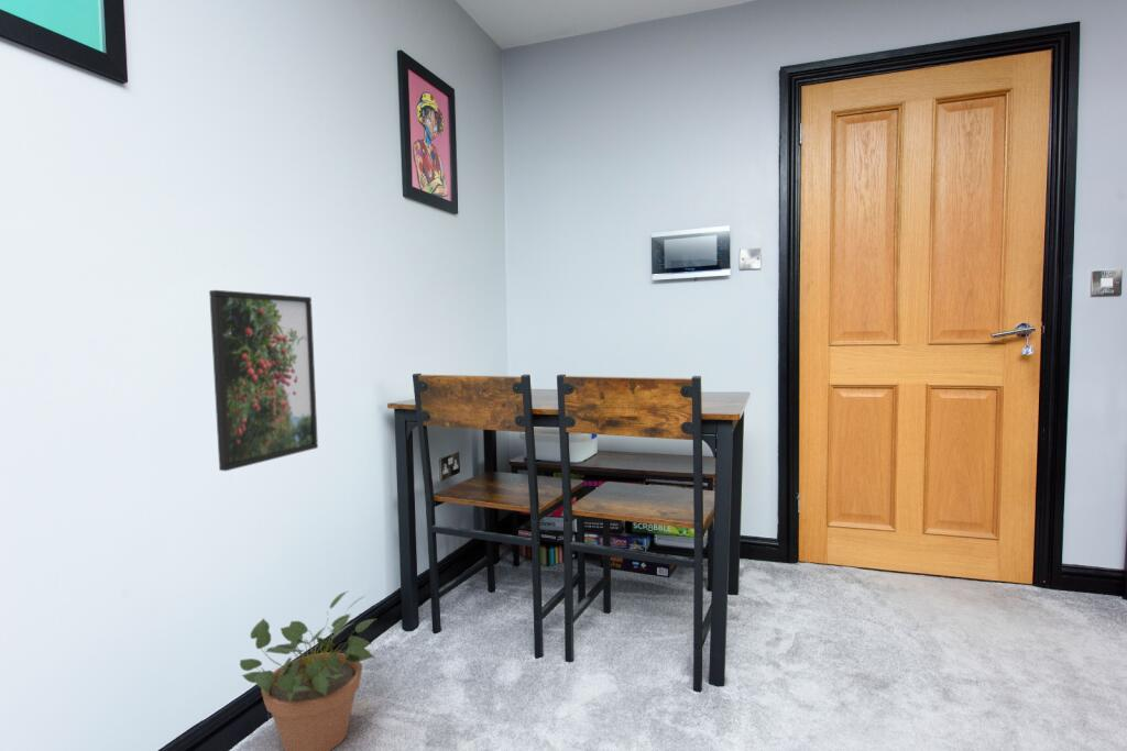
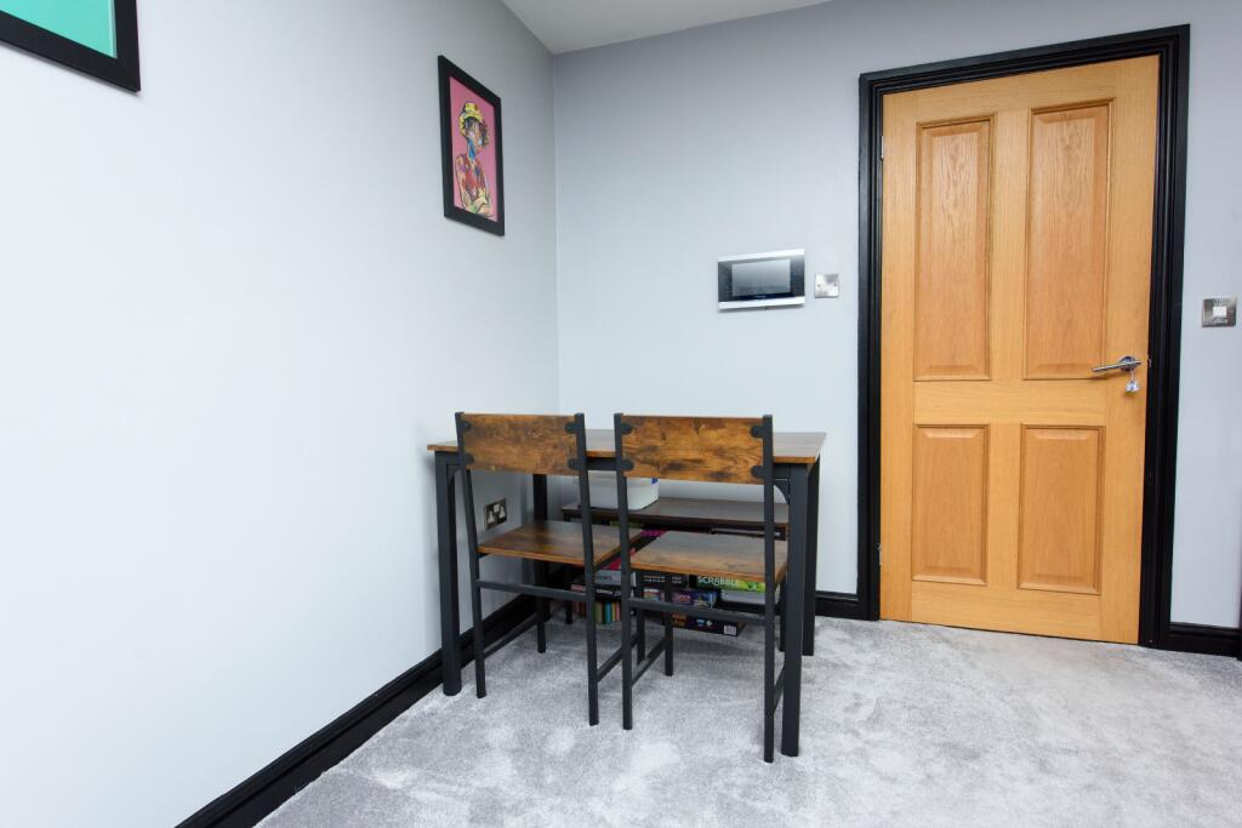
- potted plant (317, 671)
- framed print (269, 376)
